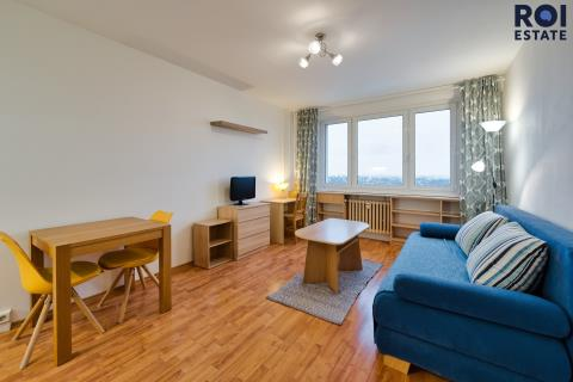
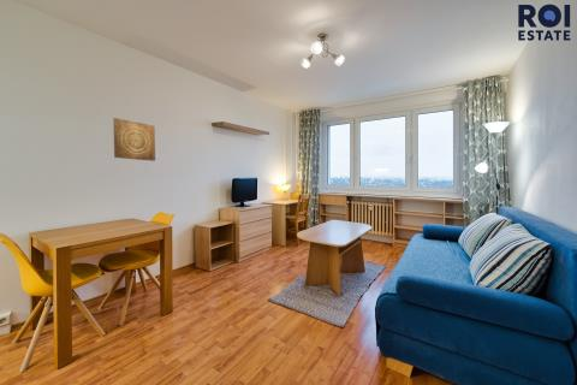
+ wall art (135, 141)
